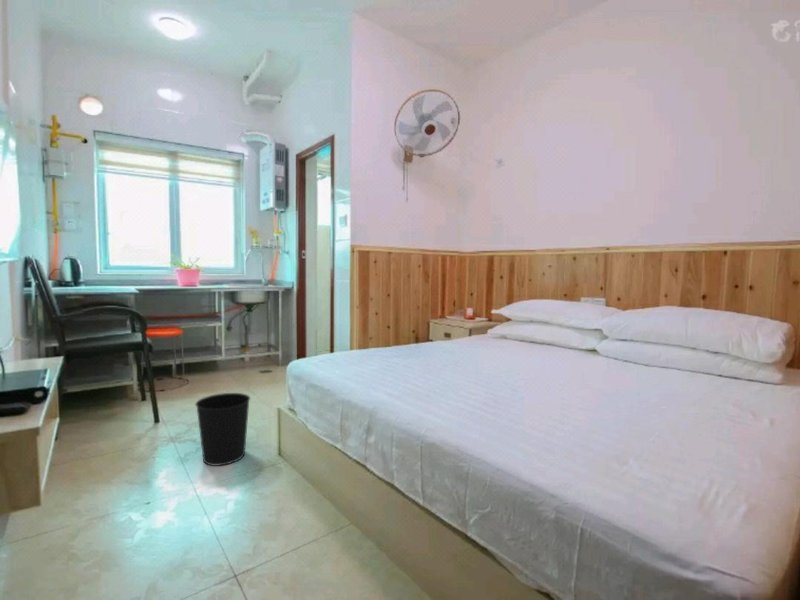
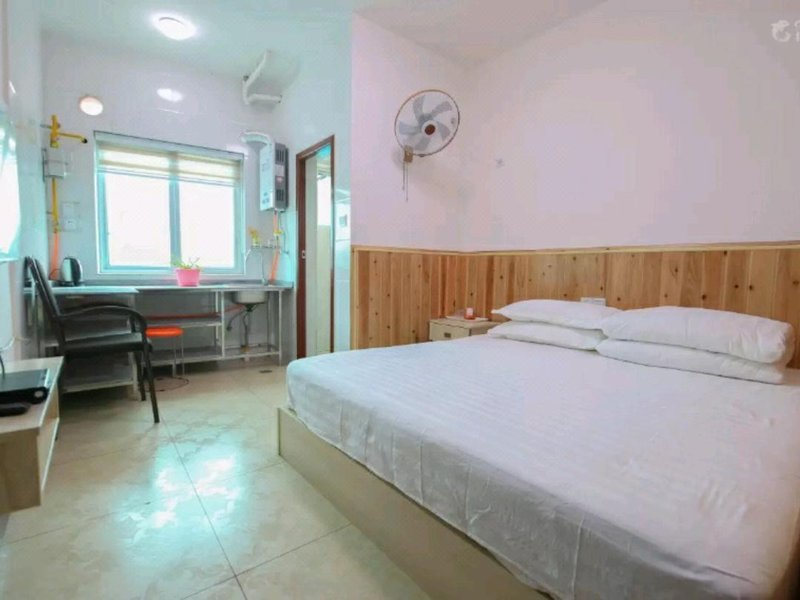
- wastebasket (224, 428)
